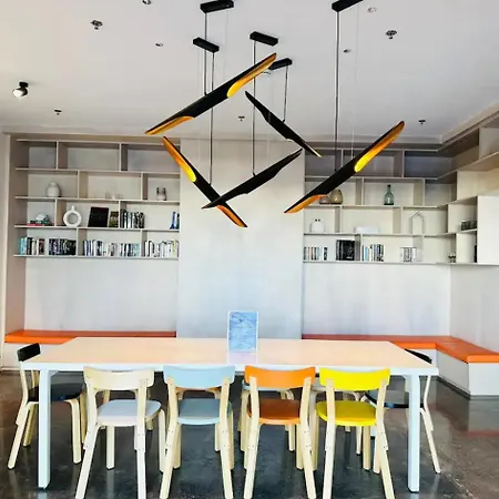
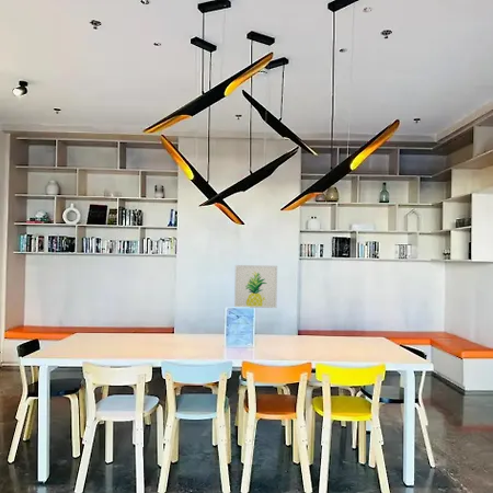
+ wall art (255, 286)
